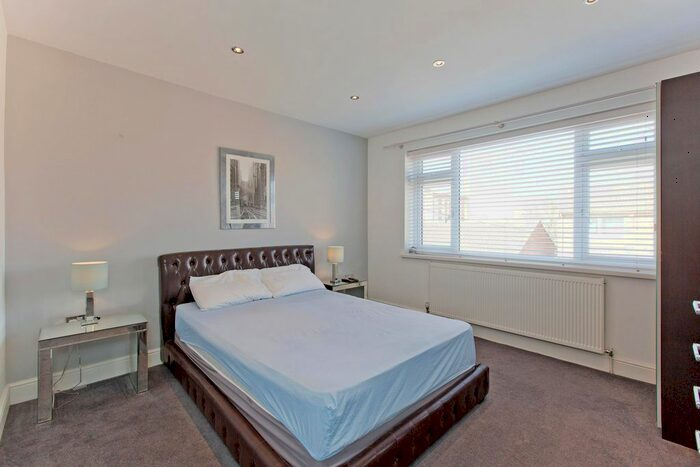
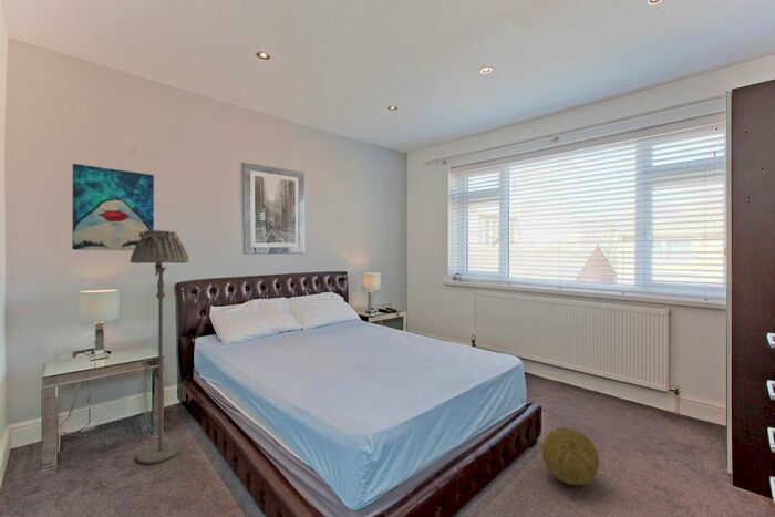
+ decorative ball (569, 455)
+ floor lamp (159, 341)
+ wall art (115, 209)
